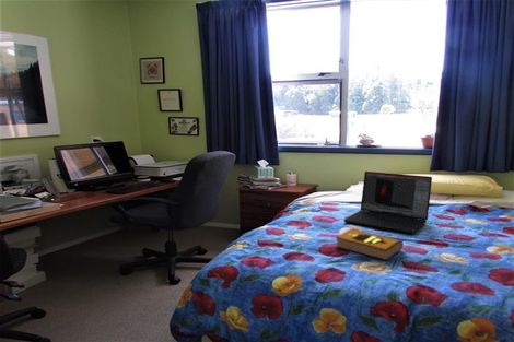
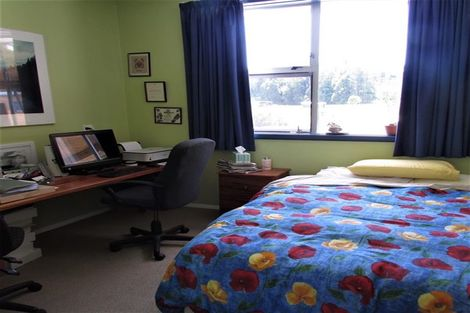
- laptop (386, 200)
- hardback book (369, 243)
